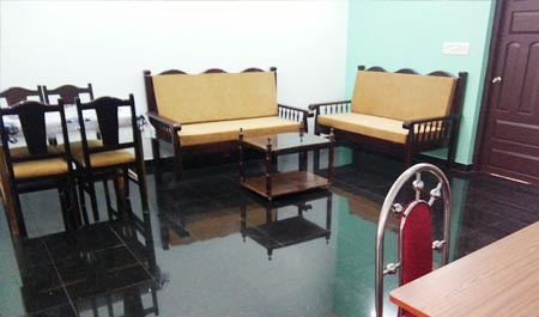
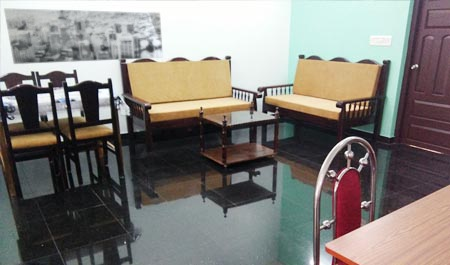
+ wall art (92, 36)
